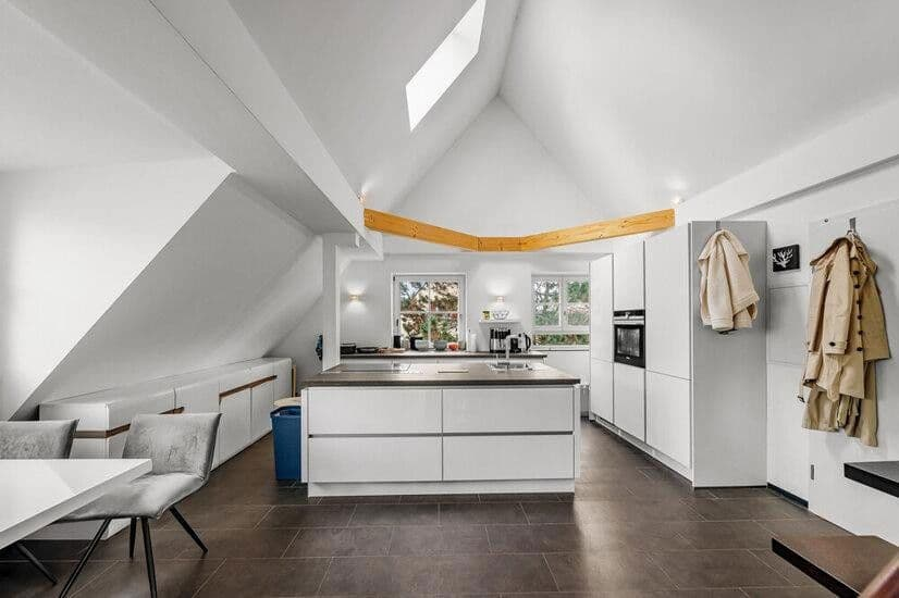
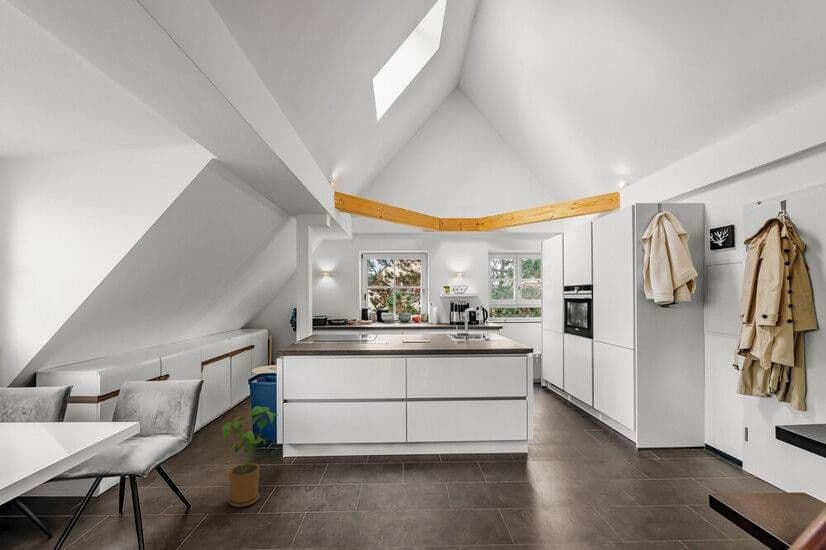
+ house plant (245, 455)
